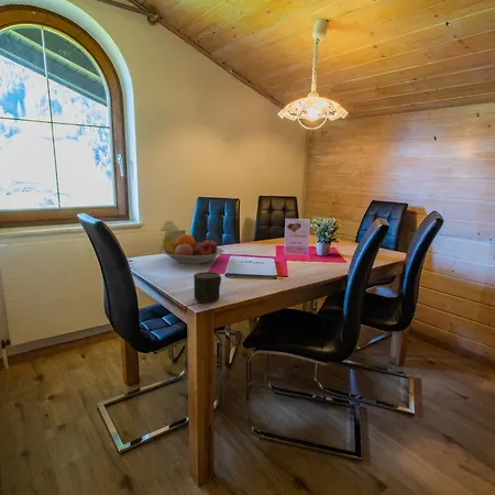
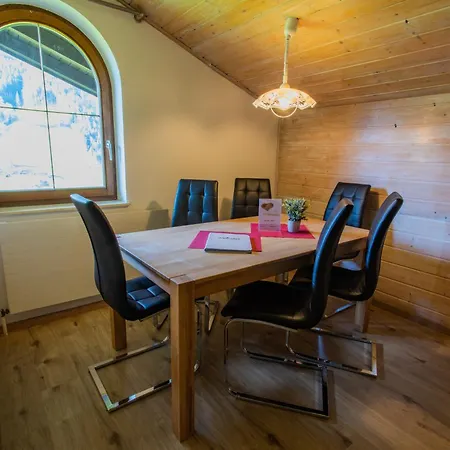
- fruit bowl (193, 248)
- mug (209, 286)
